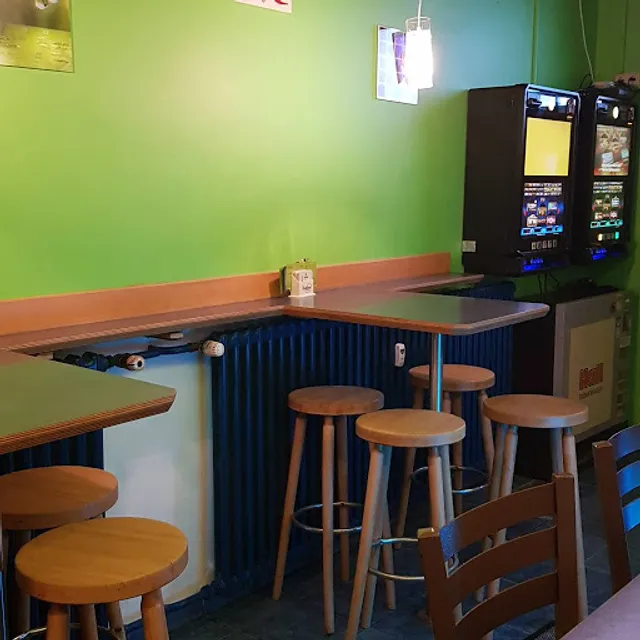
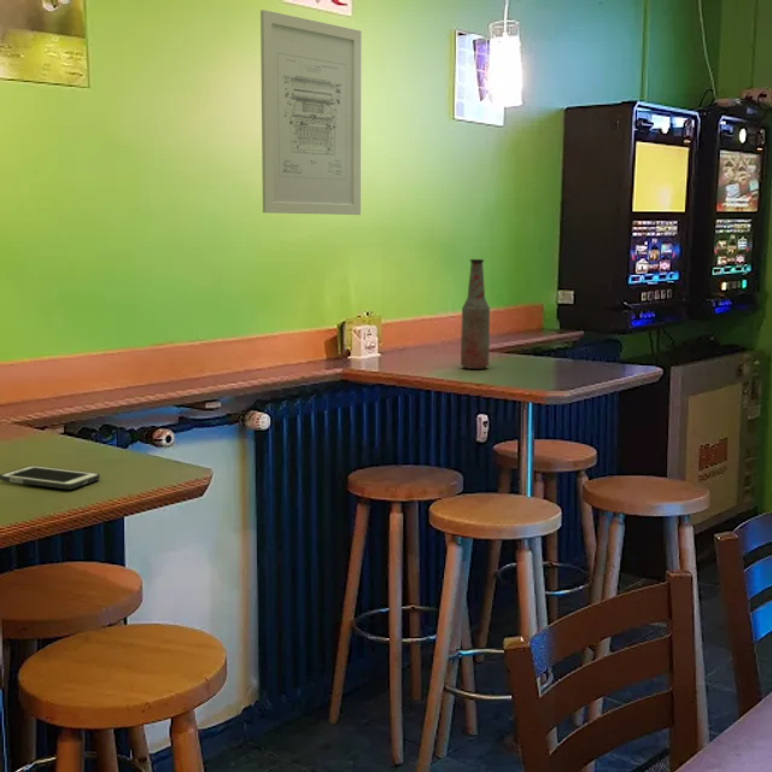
+ cell phone (49, 476)
+ wall art (312, 118)
+ bottle (475, 314)
